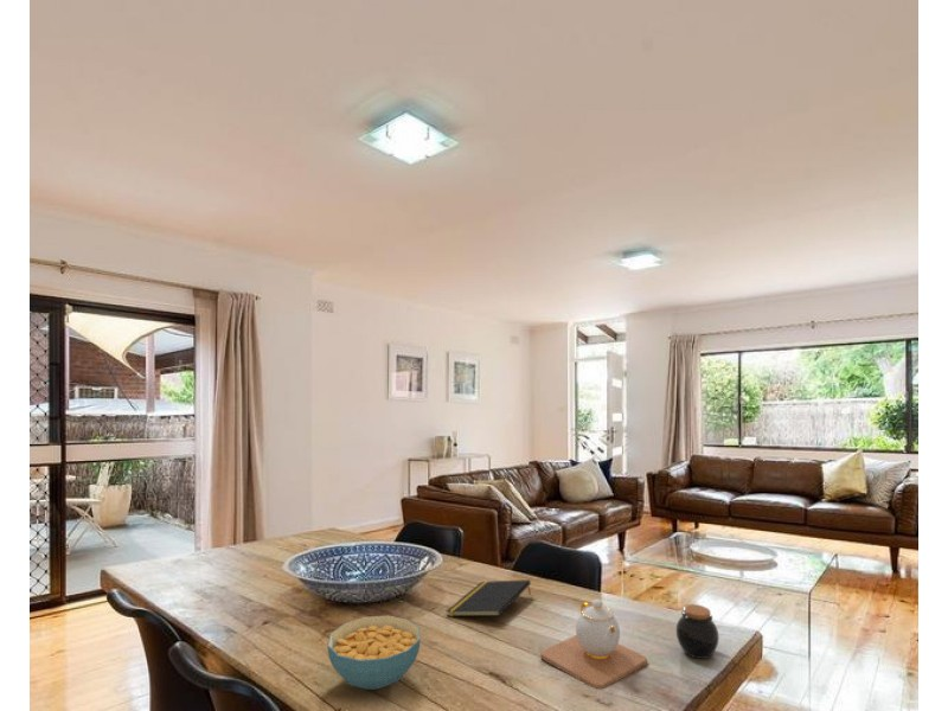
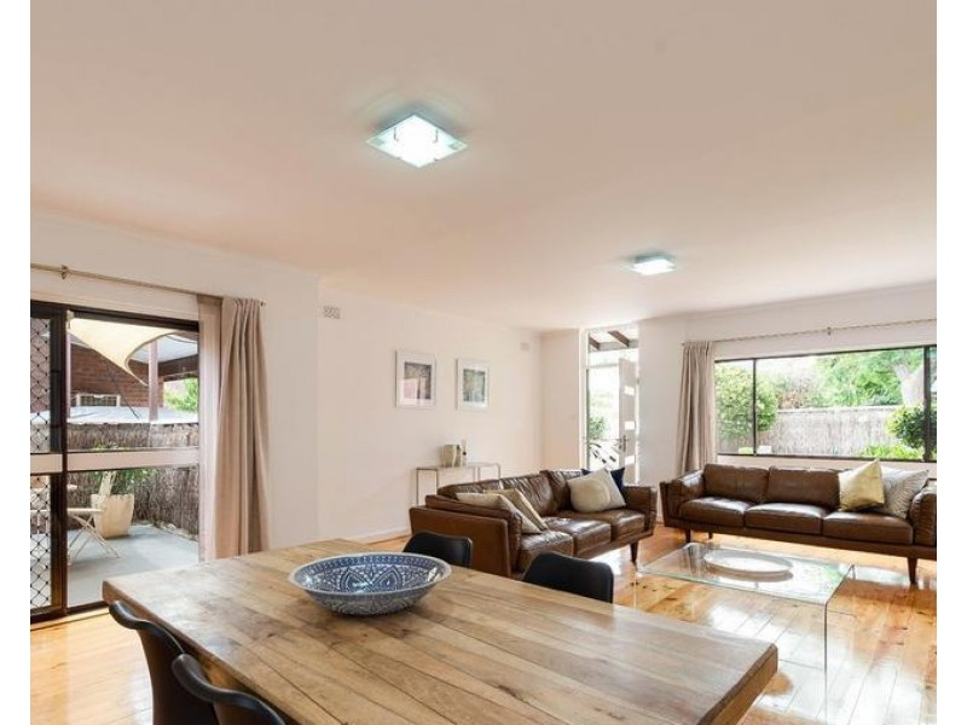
- jar (697, 630)
- cereal bowl (374, 659)
- teapot (592, 630)
- notepad (489, 597)
